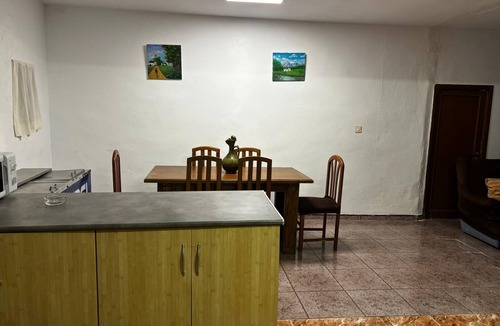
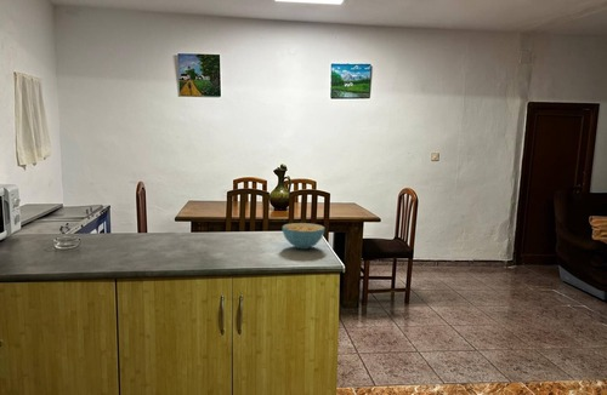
+ cereal bowl (302, 236)
